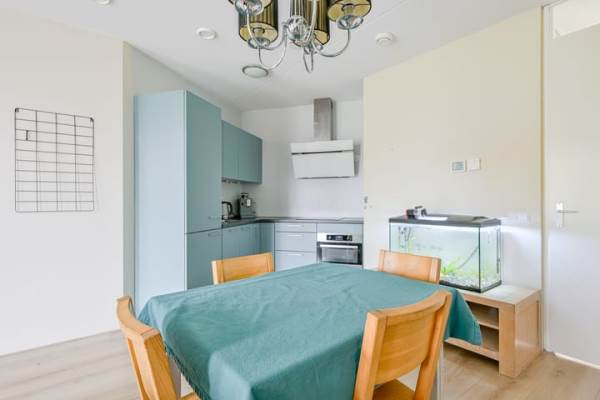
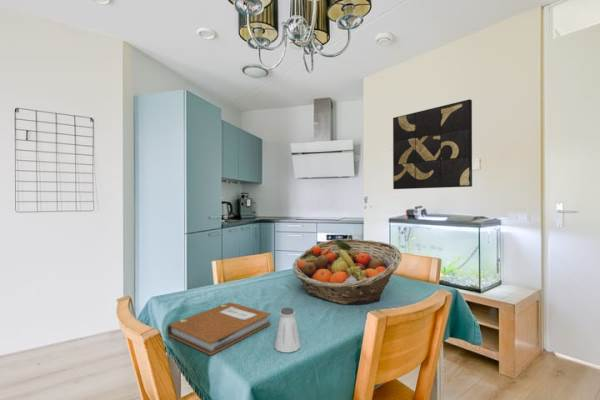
+ wall art (428, 148)
+ saltshaker (287, 327)
+ fruit basket (344, 267)
+ notebook (222, 323)
